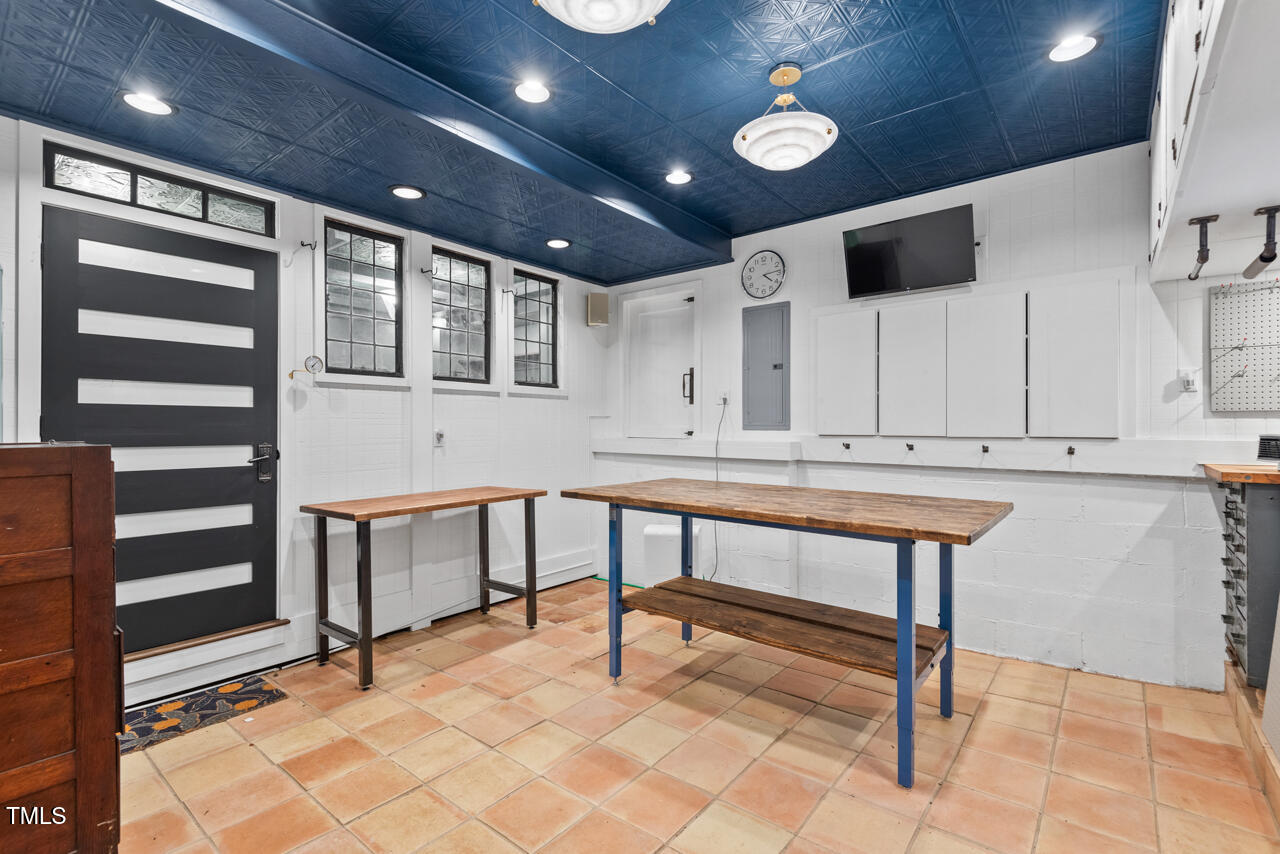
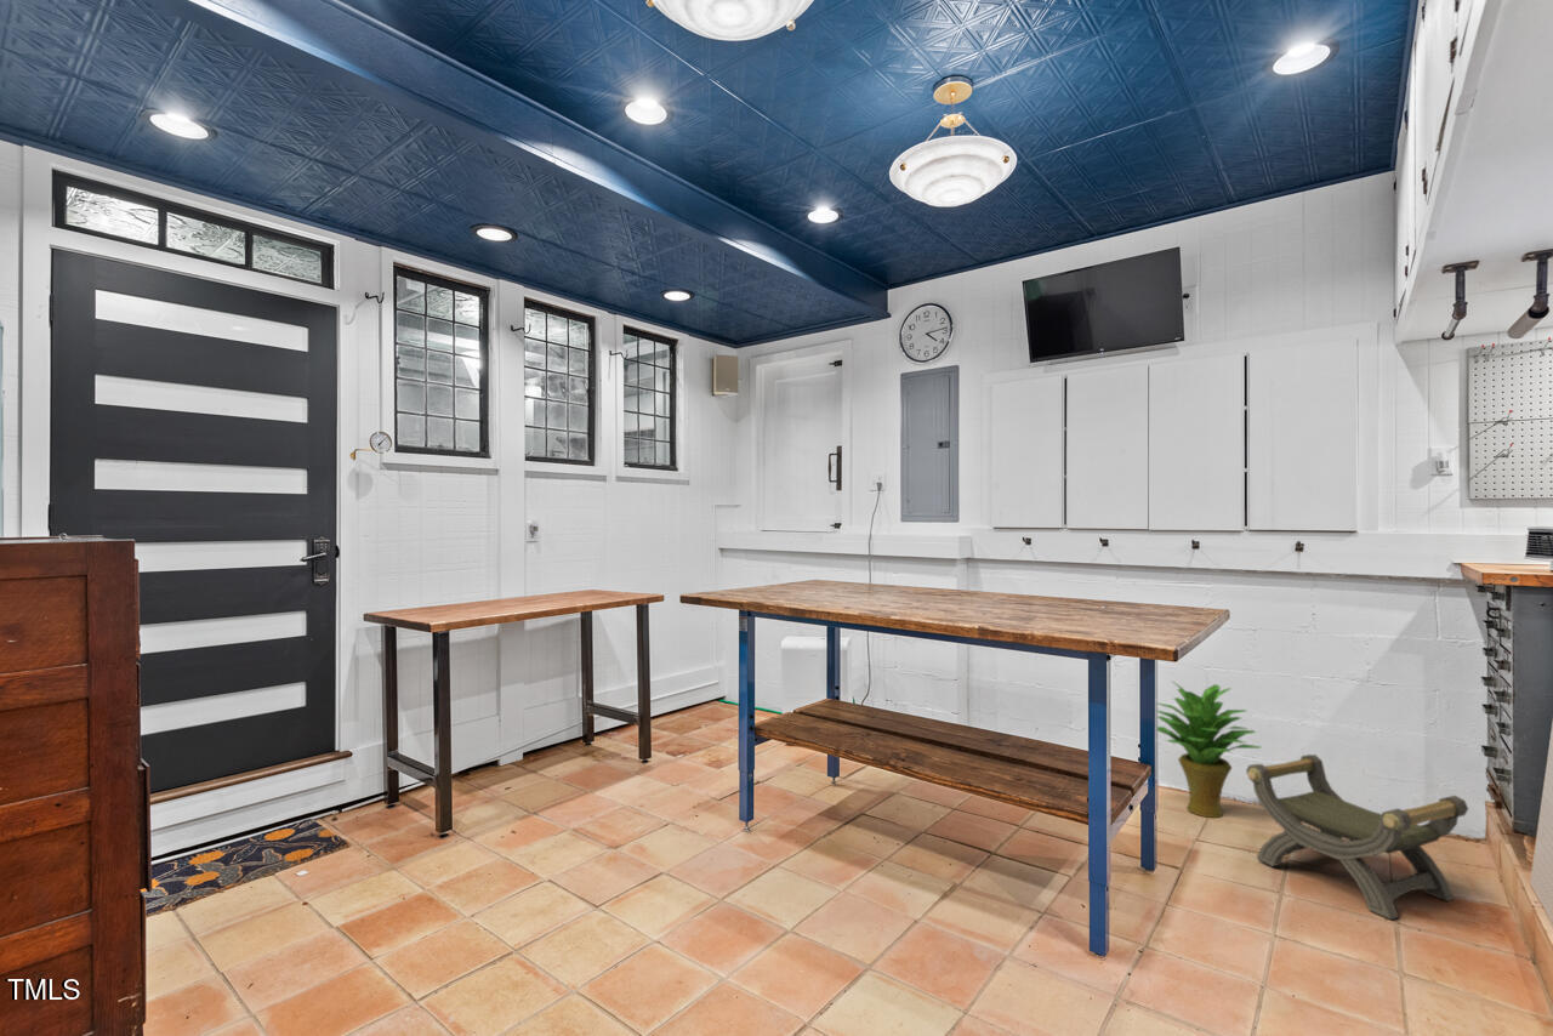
+ potted plant (1205, 747)
+ stool (1349, 829)
